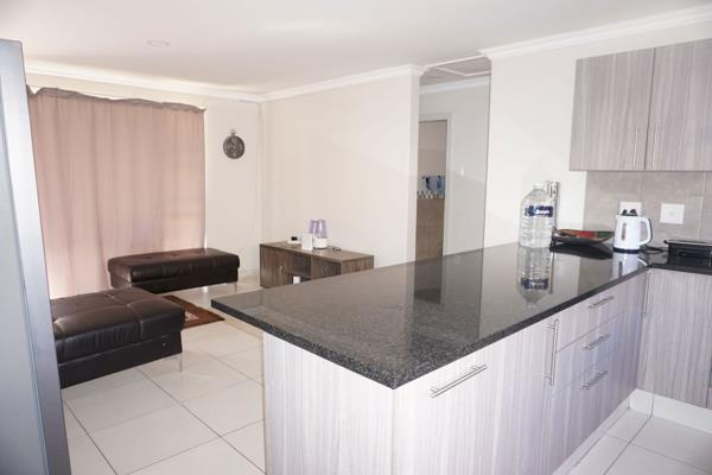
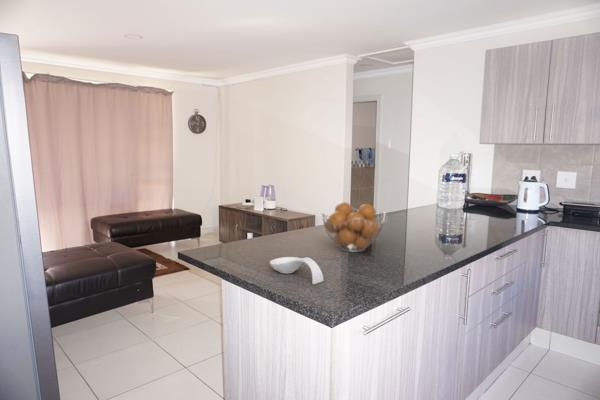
+ fruit basket (352, 226)
+ spoon rest (296, 265)
